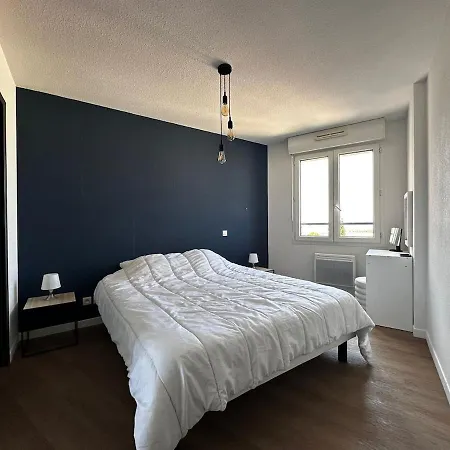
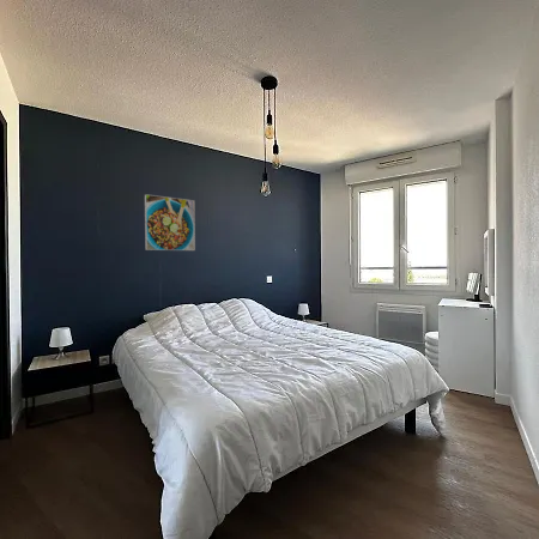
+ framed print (170, 224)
